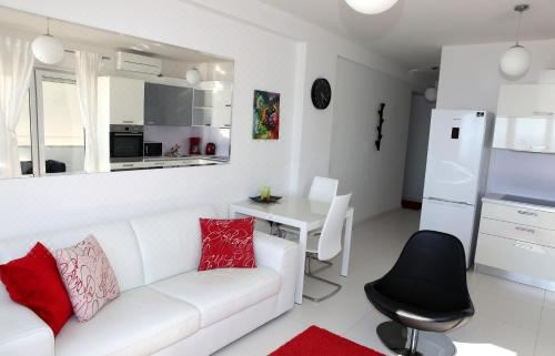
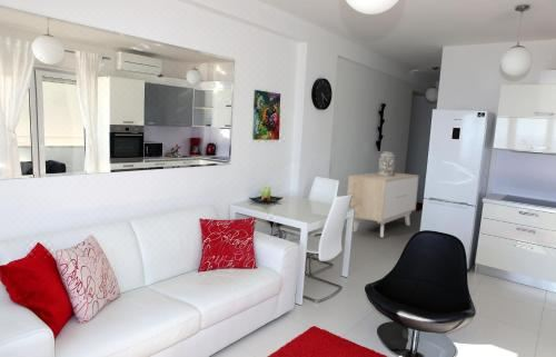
+ decorative urn (387, 163)
+ sideboard (385, 201)
